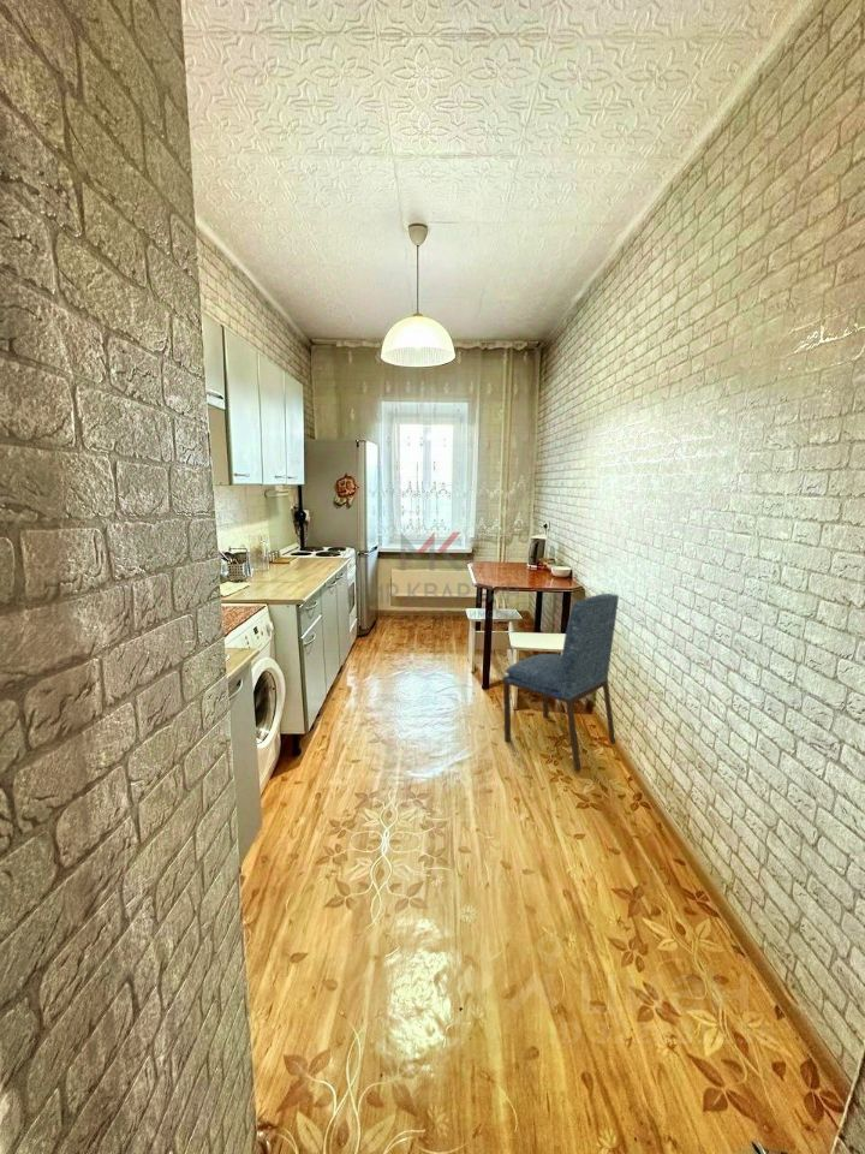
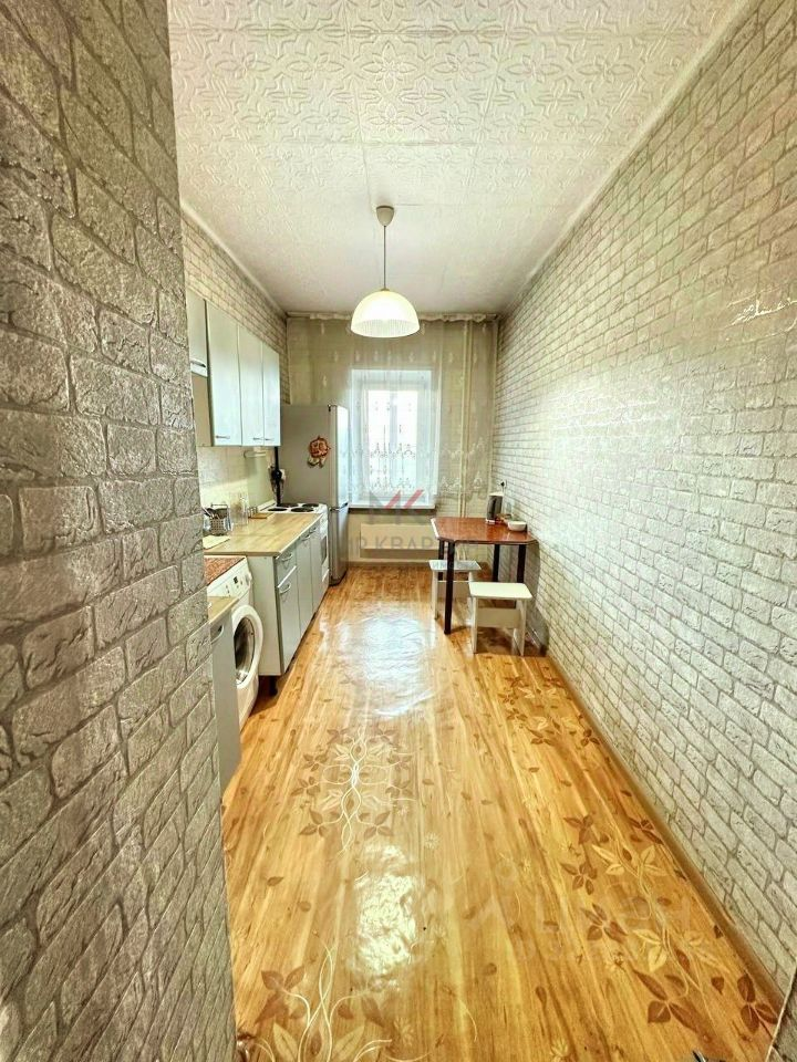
- dining chair (561, 668)
